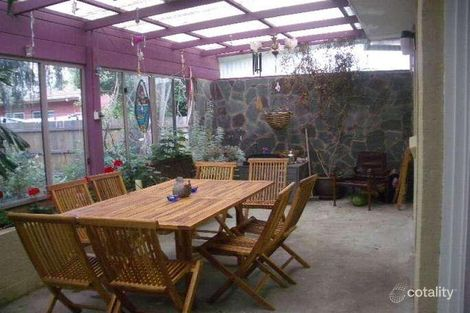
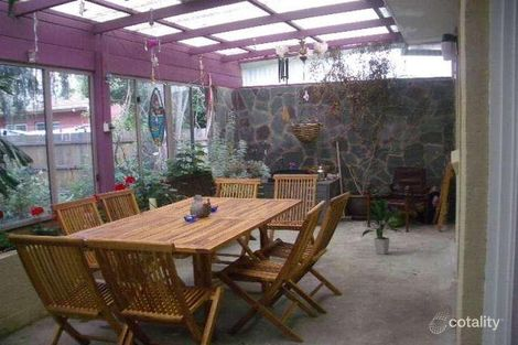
+ indoor plant (380, 224)
